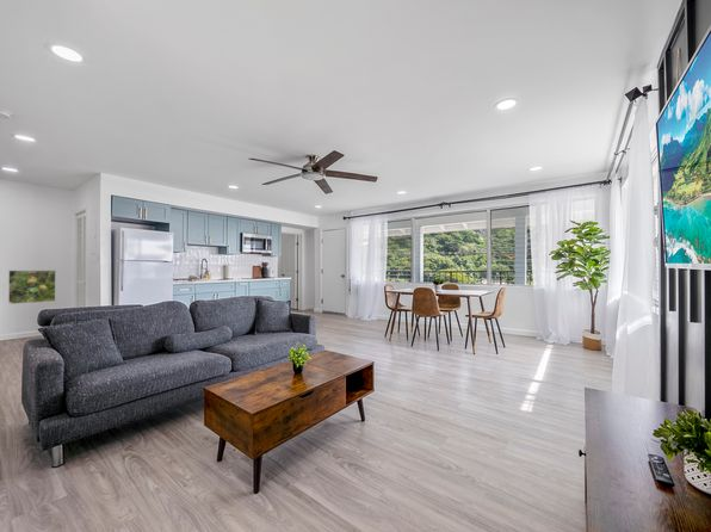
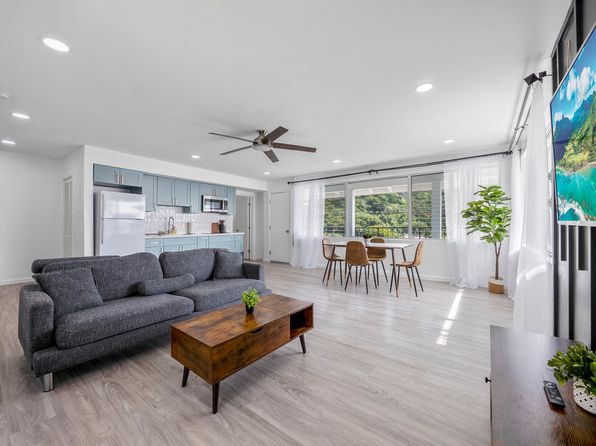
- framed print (32, 286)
